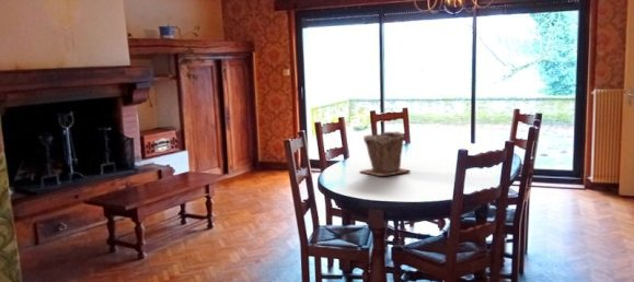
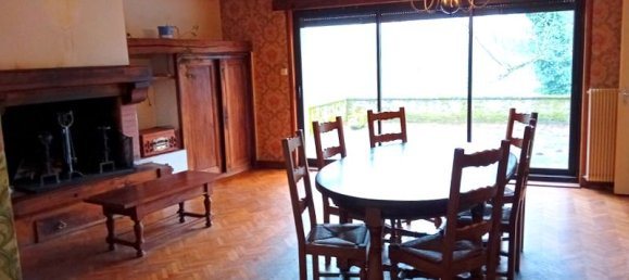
- plant pot (384, 152)
